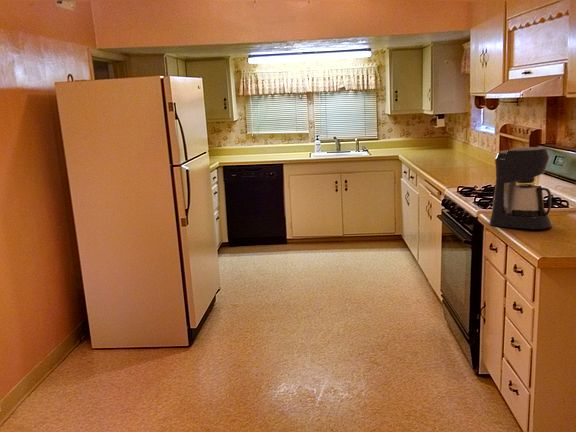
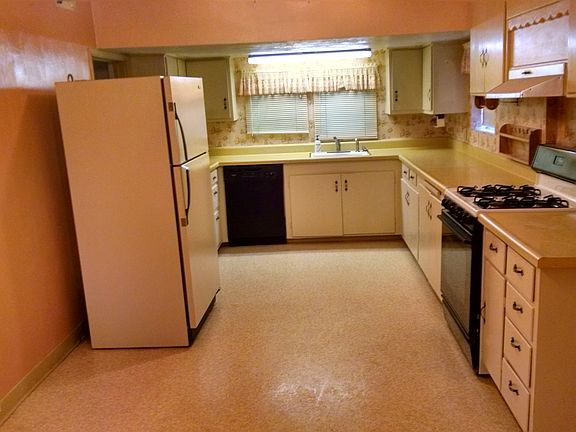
- coffee maker (520, 186)
